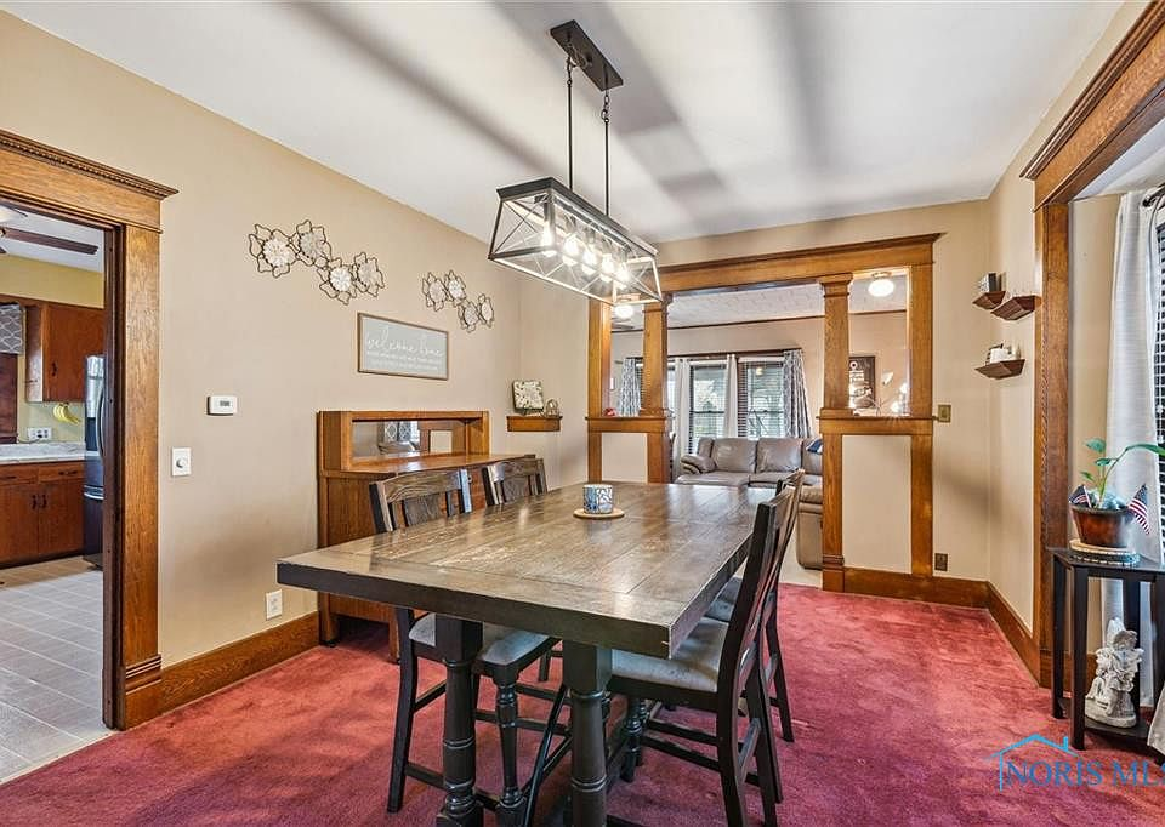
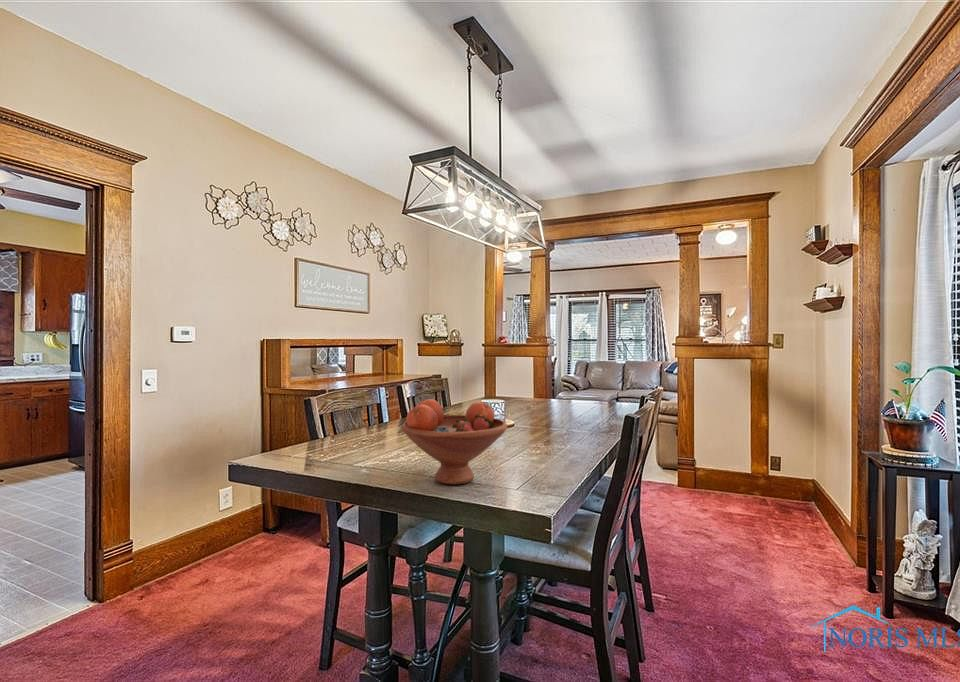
+ fruit bowl (454, 440)
